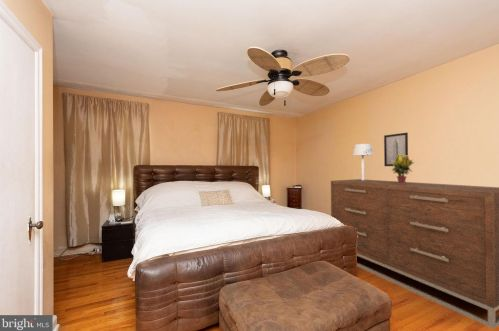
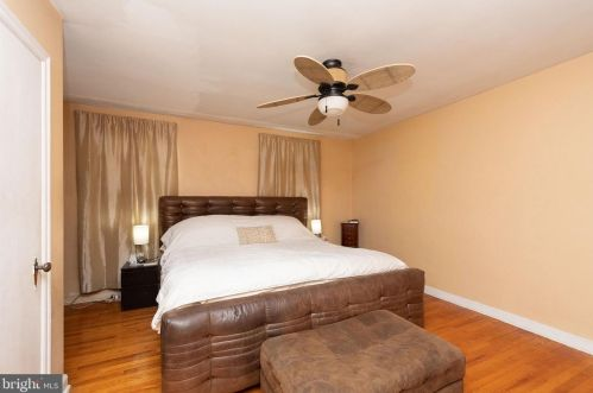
- table lamp (362, 162)
- wall art (395, 150)
- dresser (403, 229)
- potted plant (401, 168)
